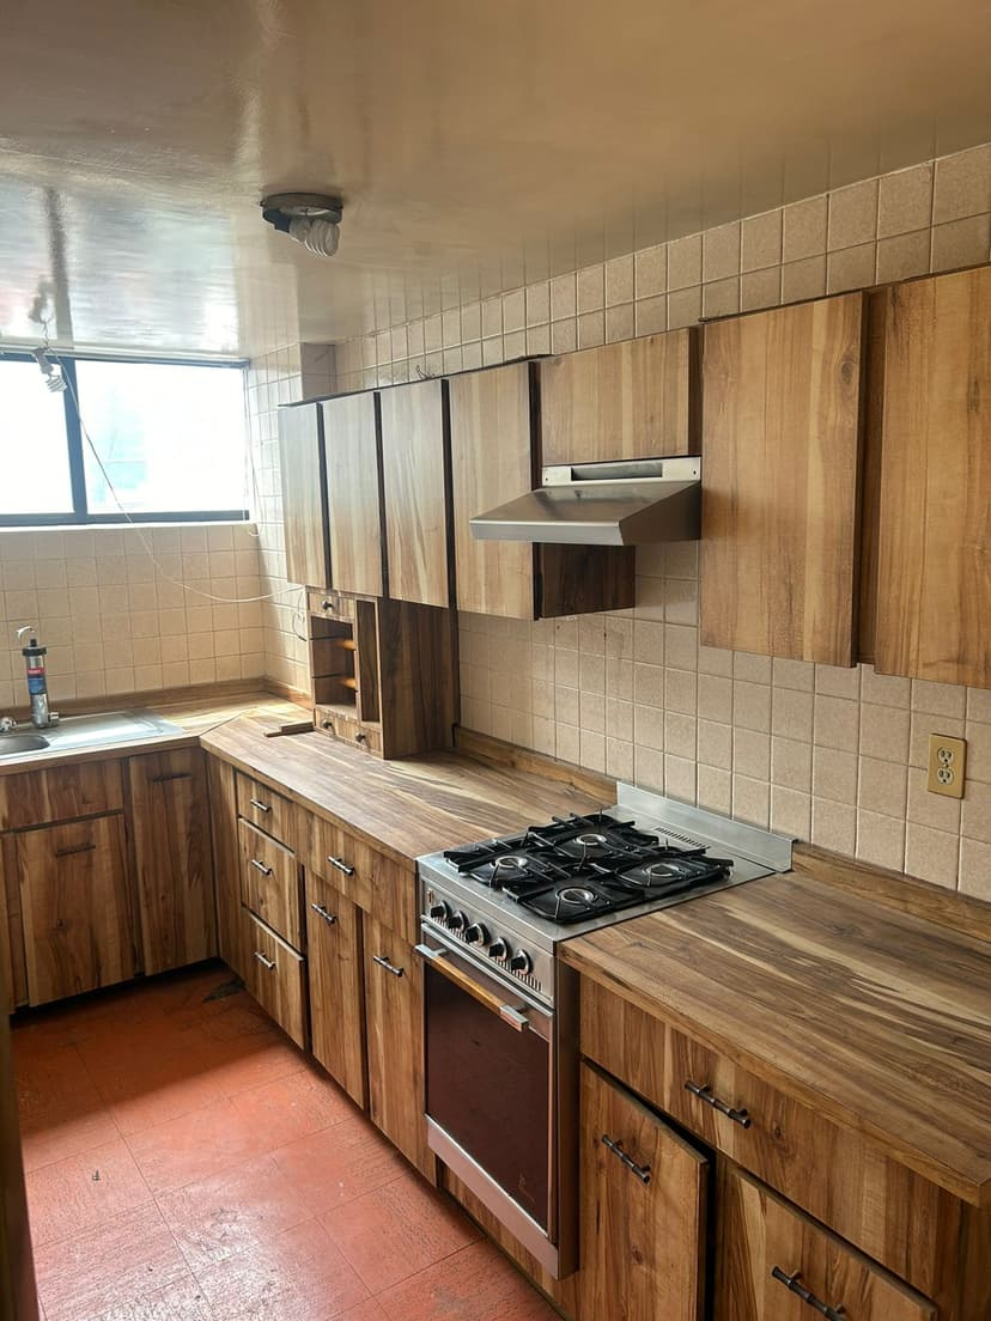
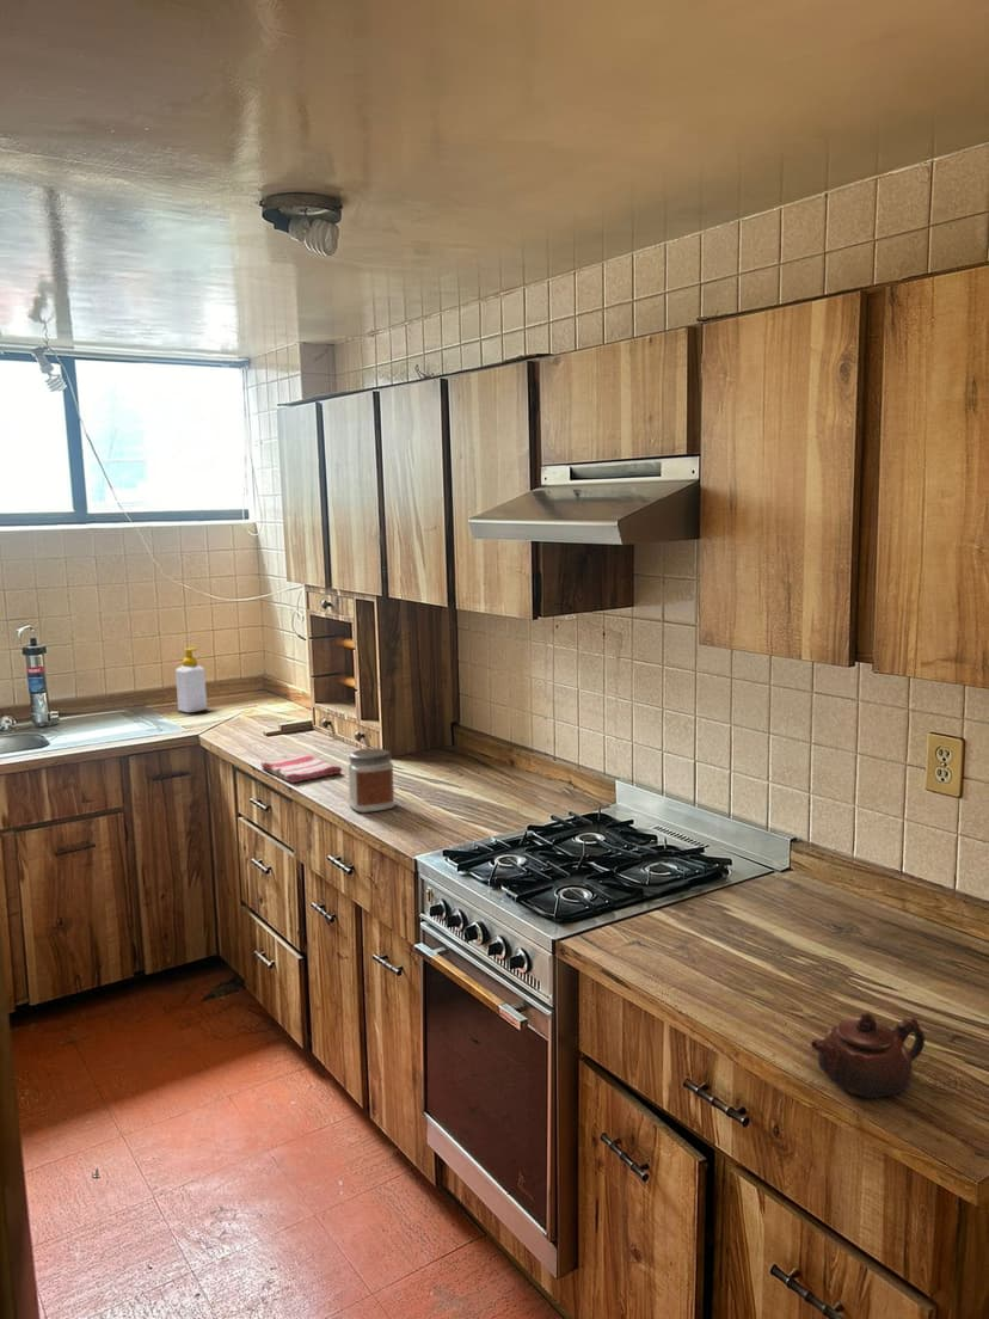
+ jar (370, 778)
+ soap bottle (190, 679)
+ dish towel (300, 766)
+ teapot (868, 1045)
